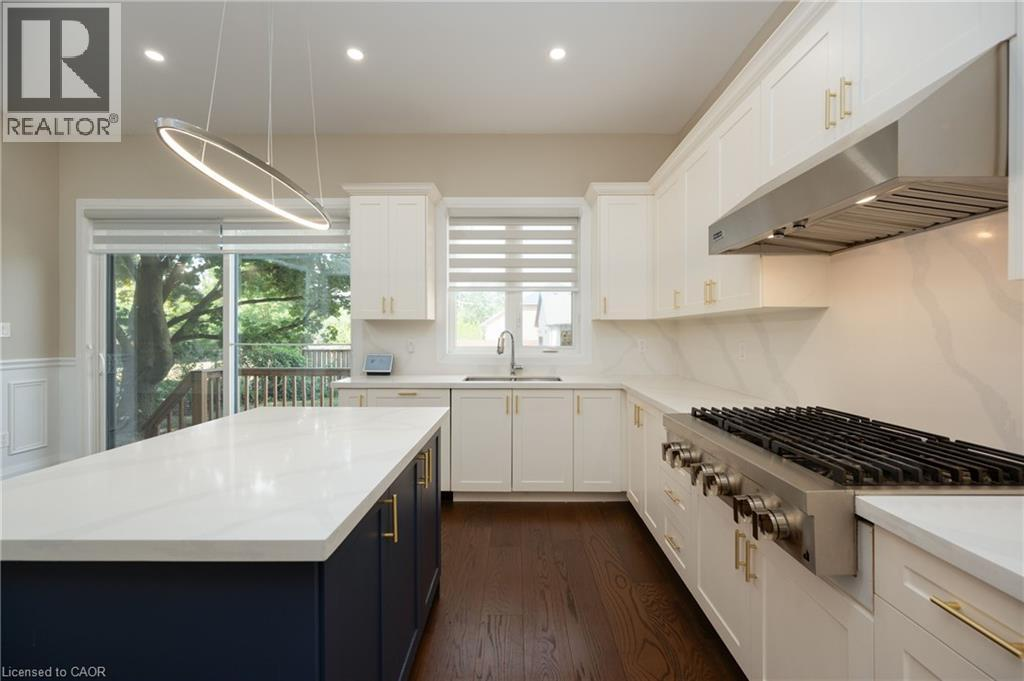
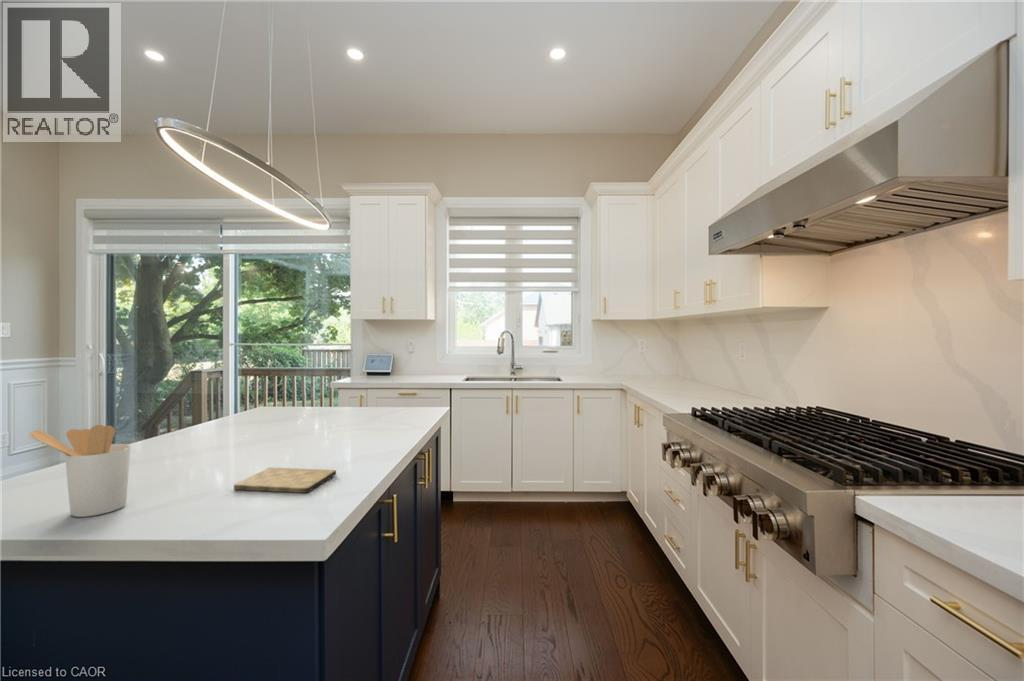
+ cutting board (287, 479)
+ utensil holder (81, 467)
